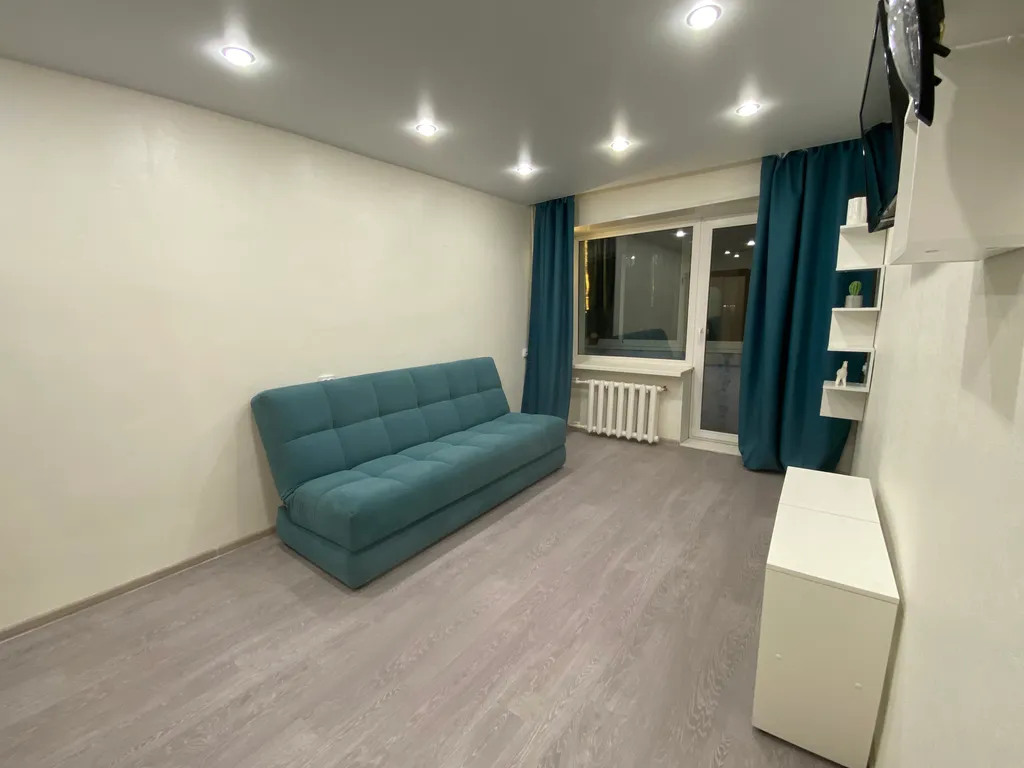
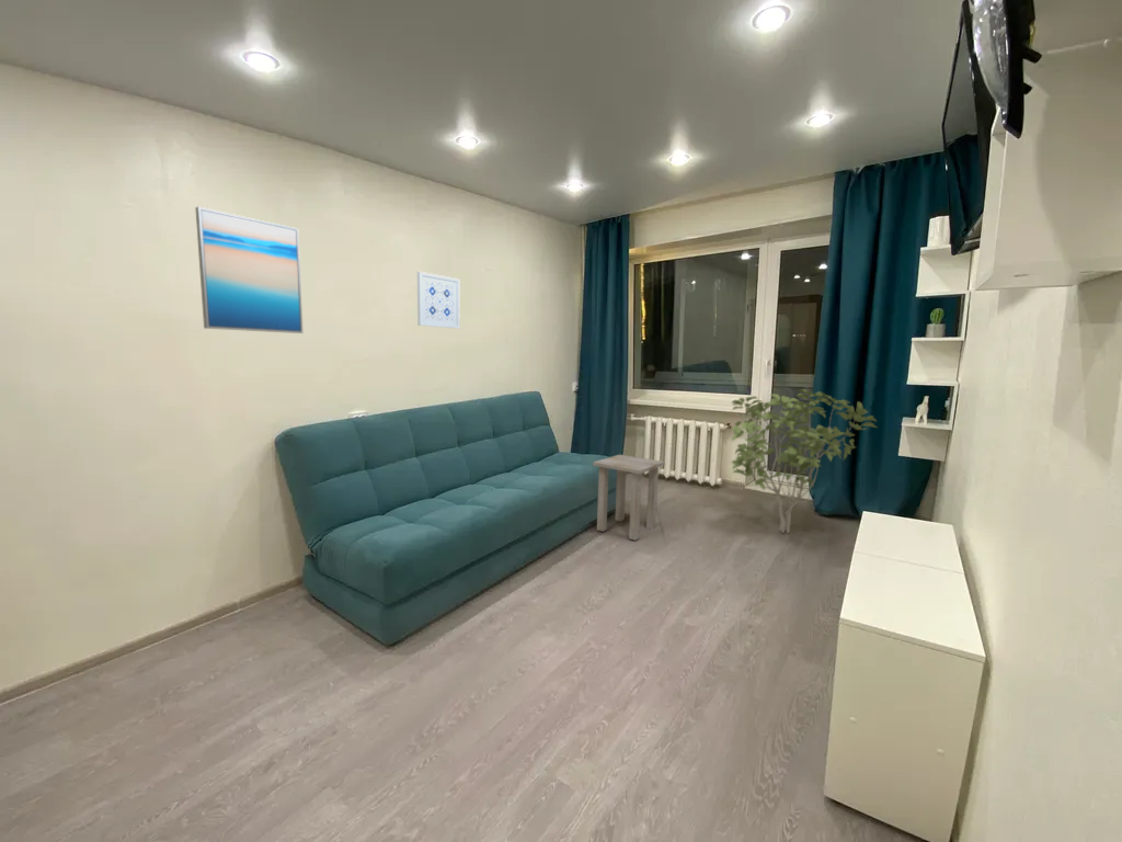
+ wall art (253, 275)
+ shrub (792, 462)
+ side table (625, 496)
+ wall art (438, 300)
